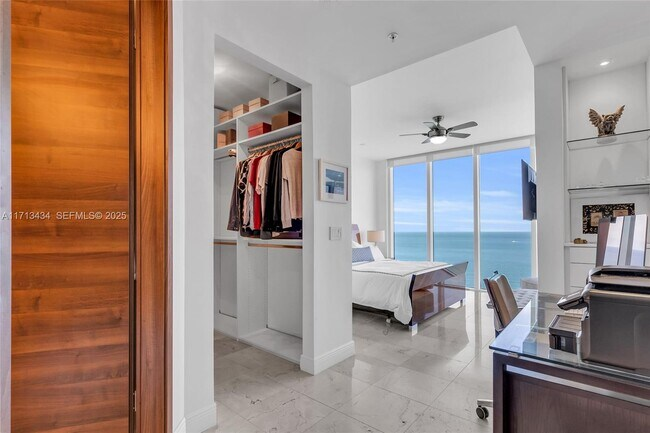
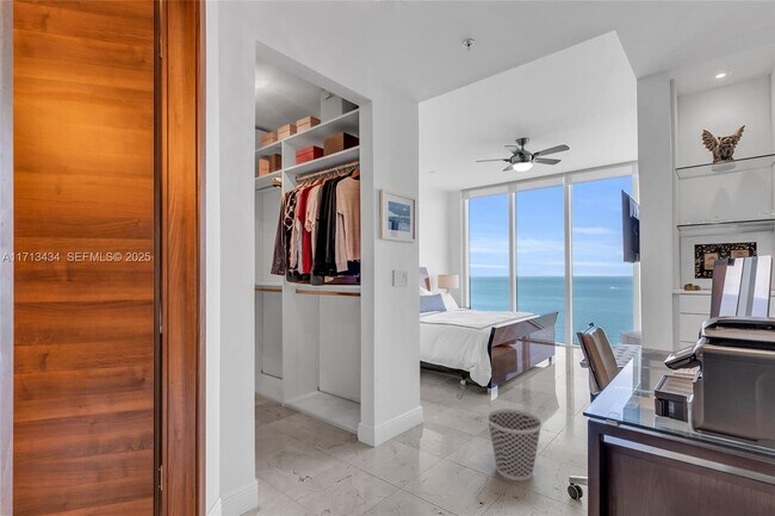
+ wastebasket (514, 444)
